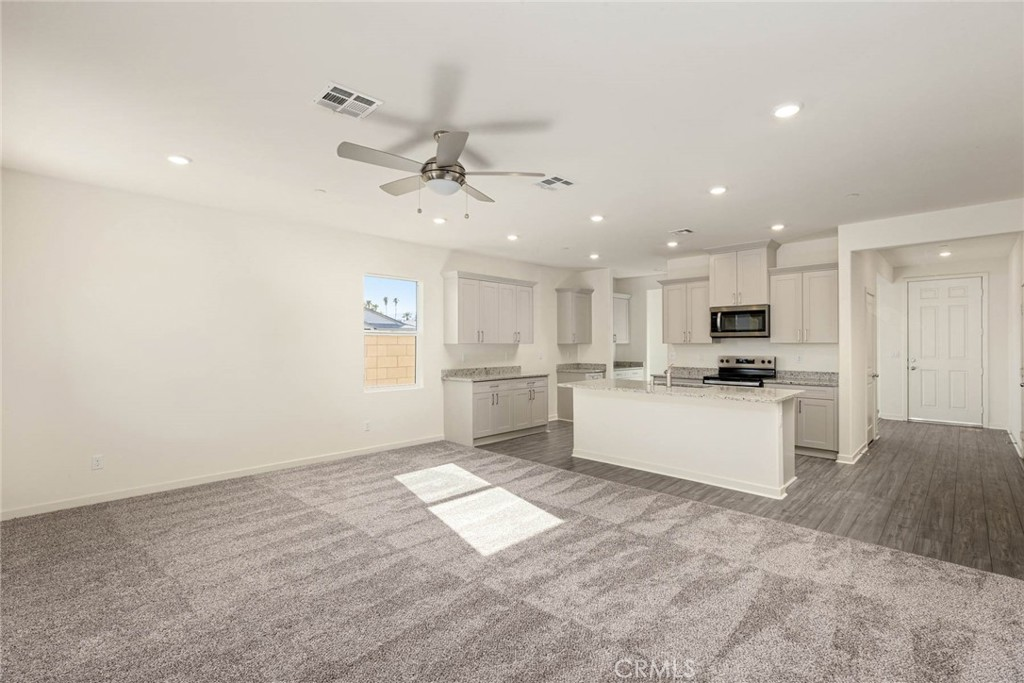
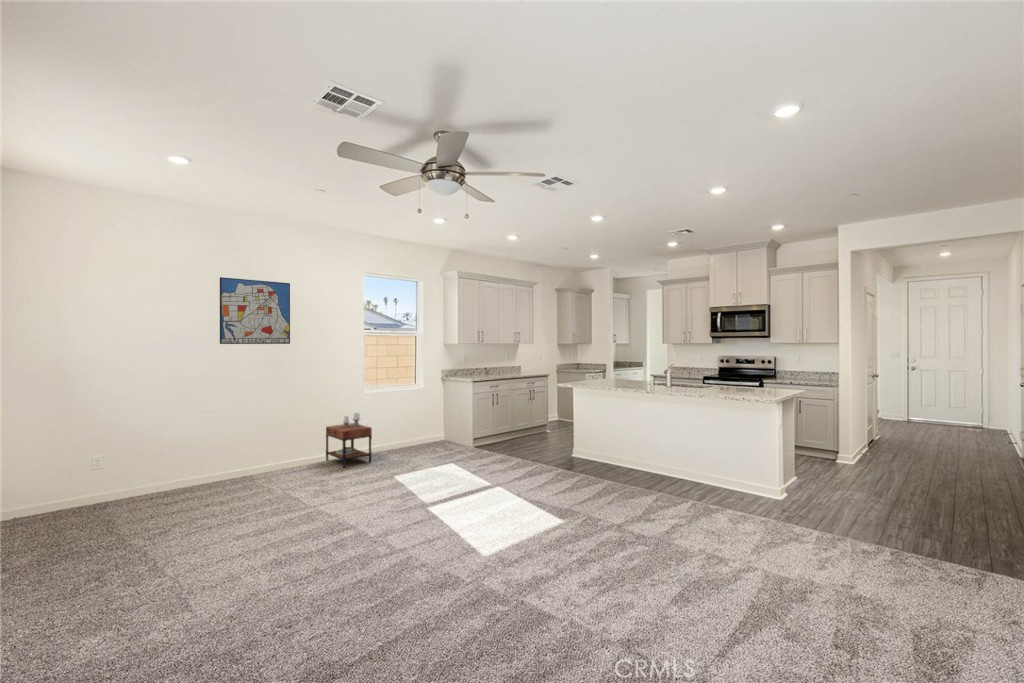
+ wall art (256, 312)
+ side table (348, 437)
